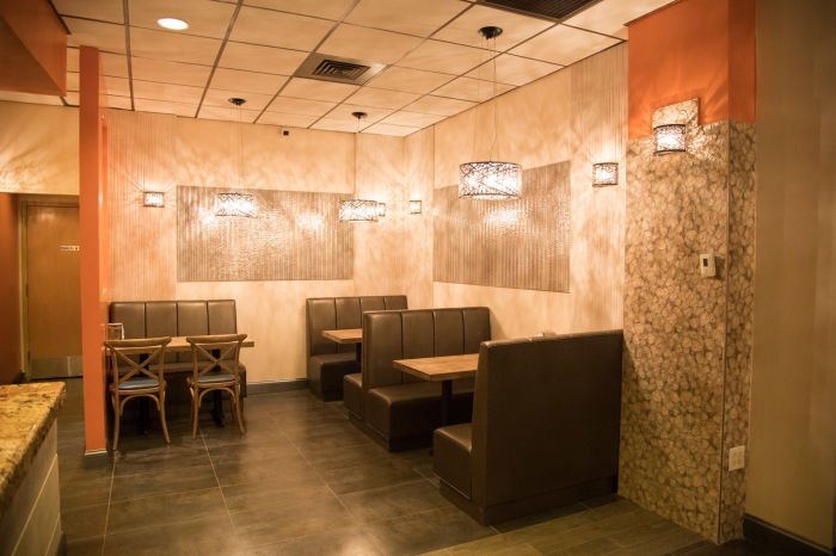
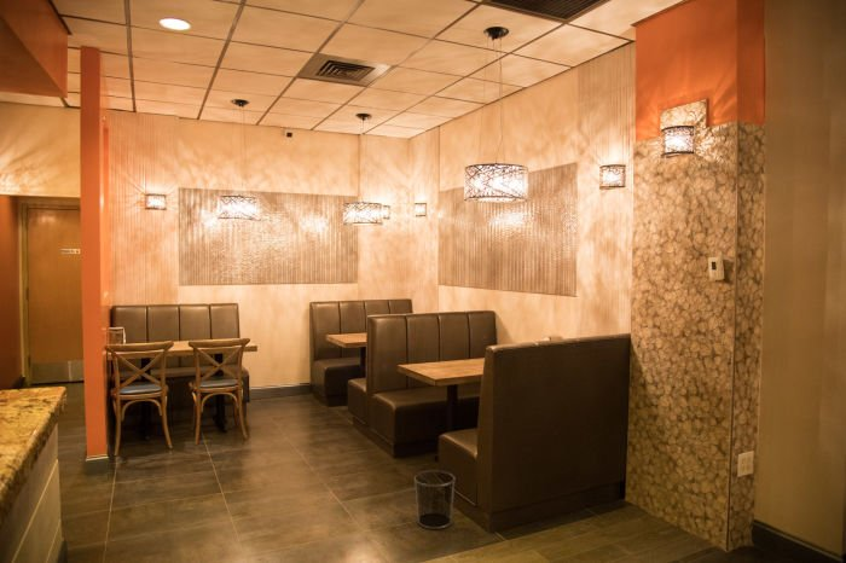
+ waste bin (435, 499)
